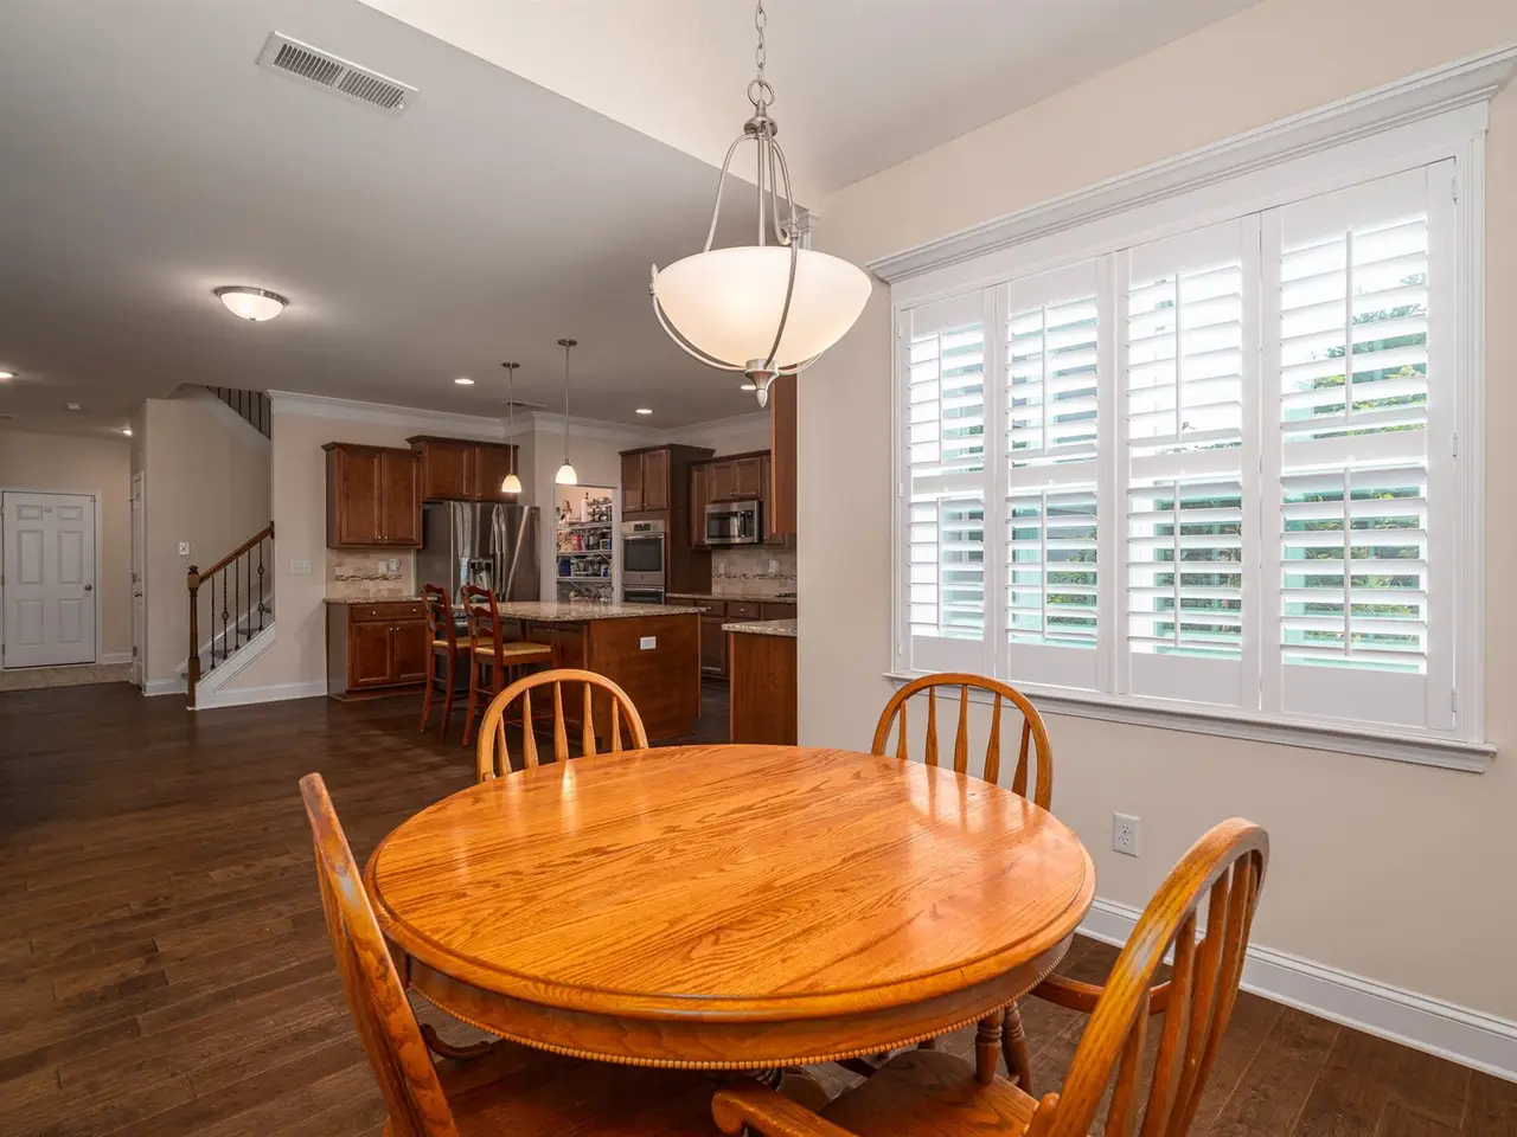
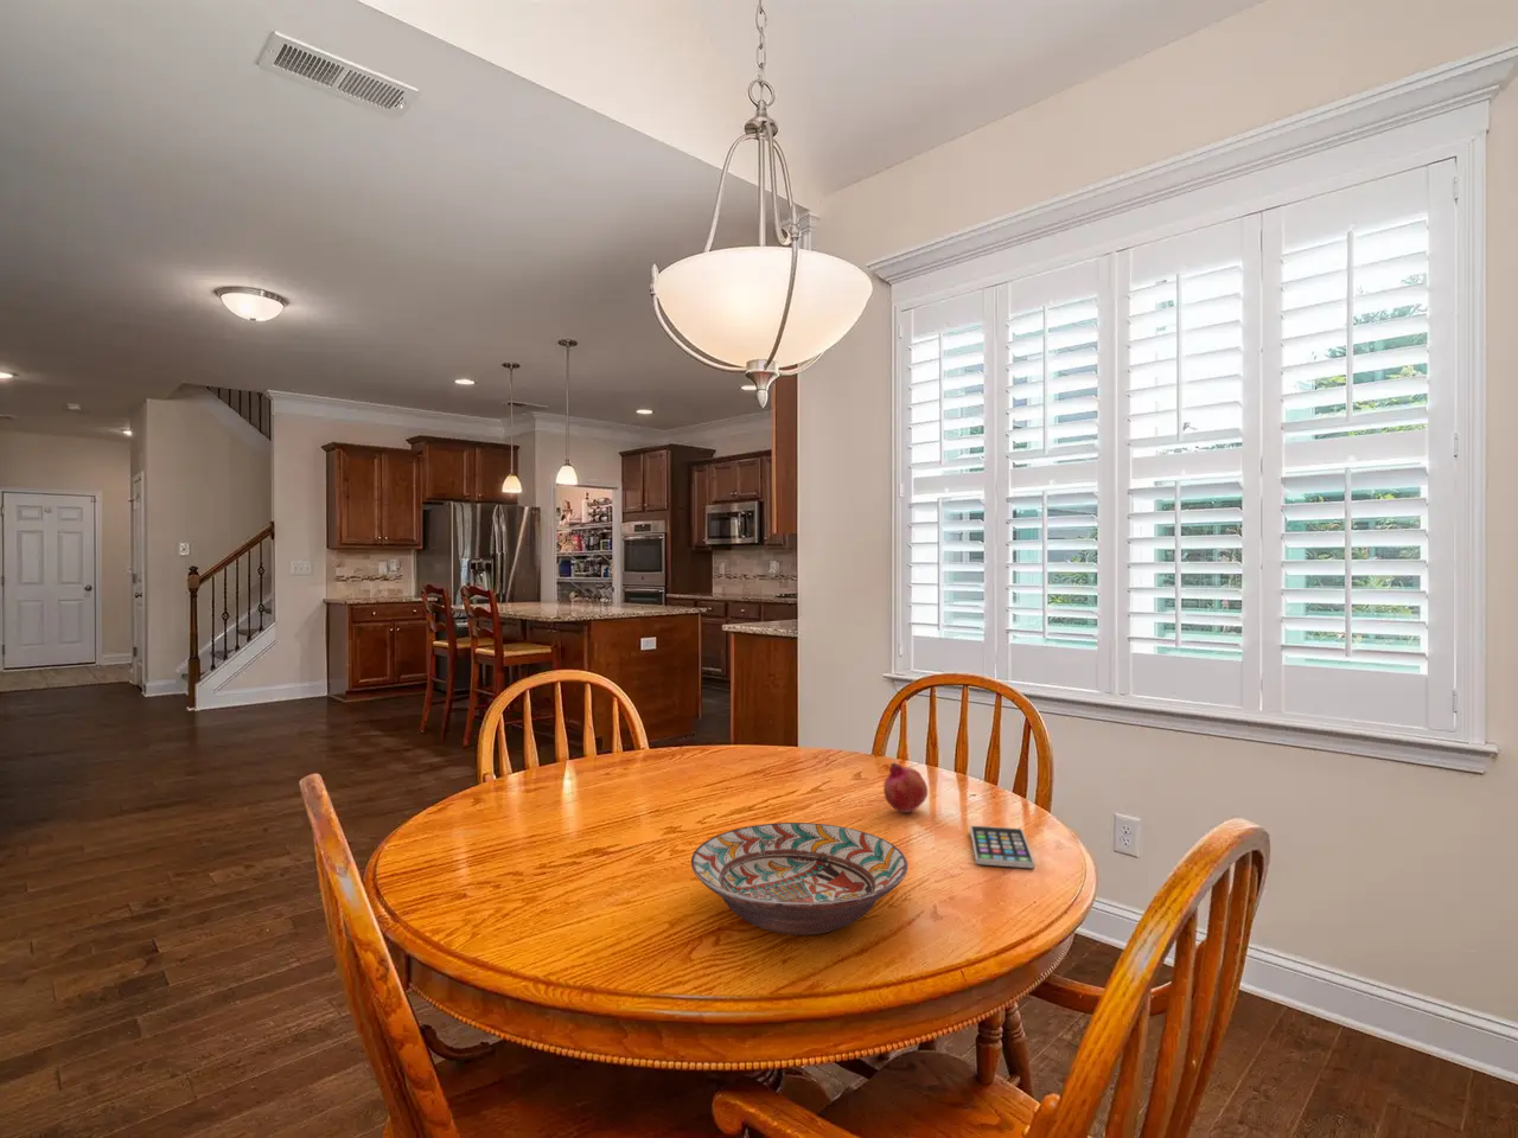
+ smartphone (999, 845)
+ decorative bowl (798, 883)
+ fruit (905, 785)
